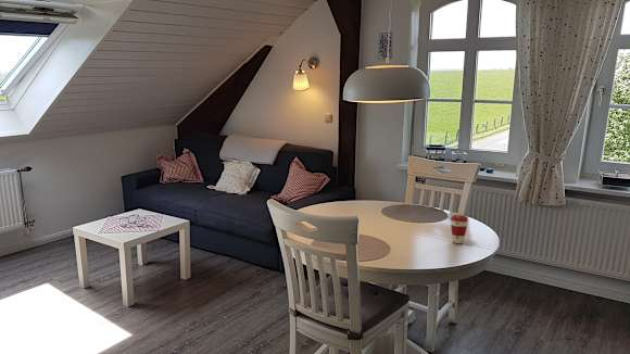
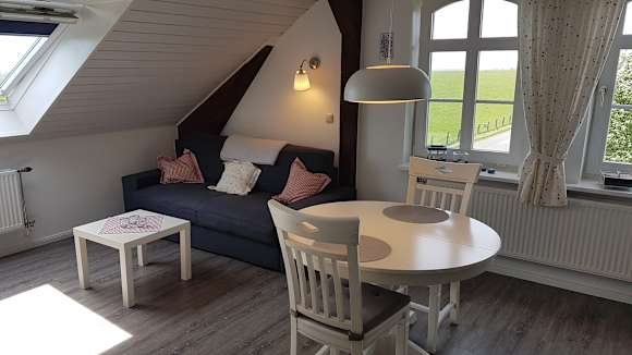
- coffee cup (458, 229)
